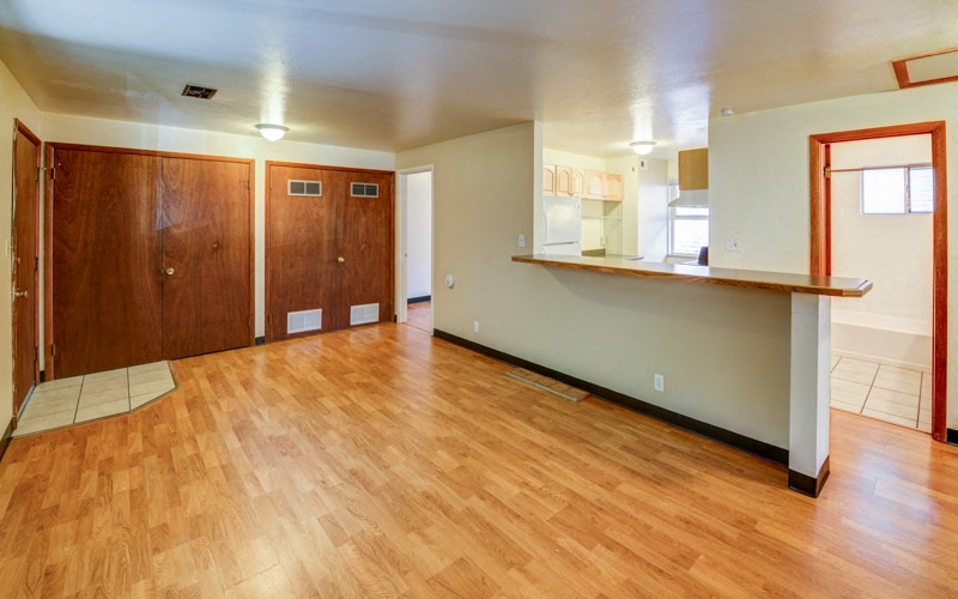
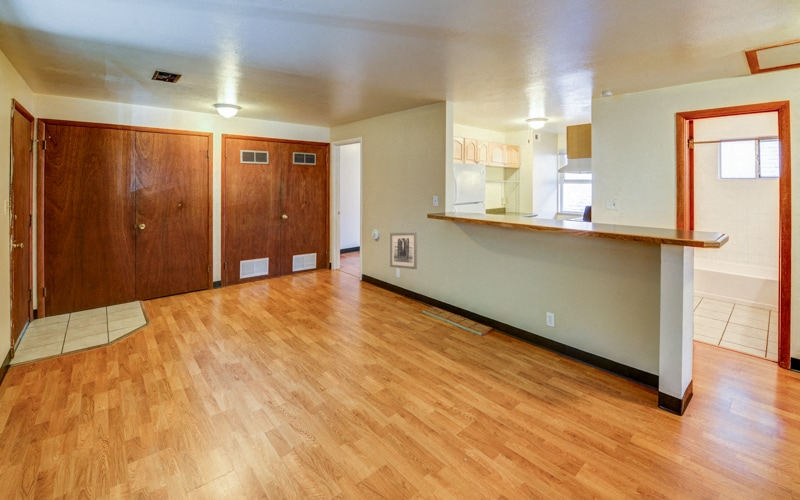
+ wall art (402, 250)
